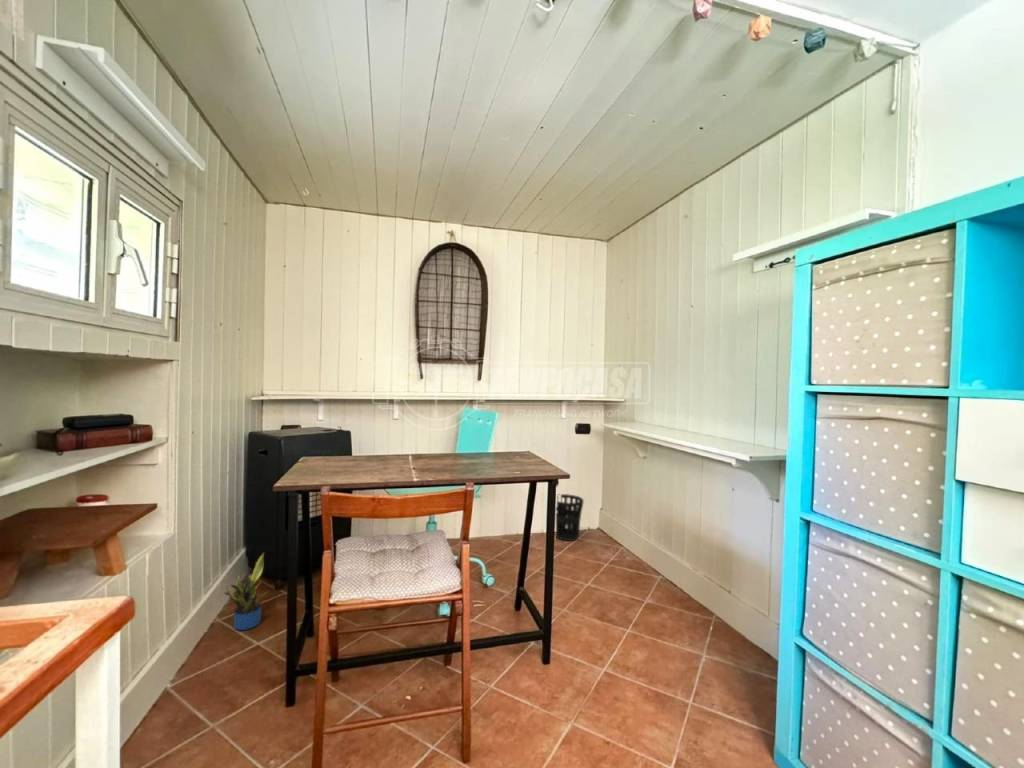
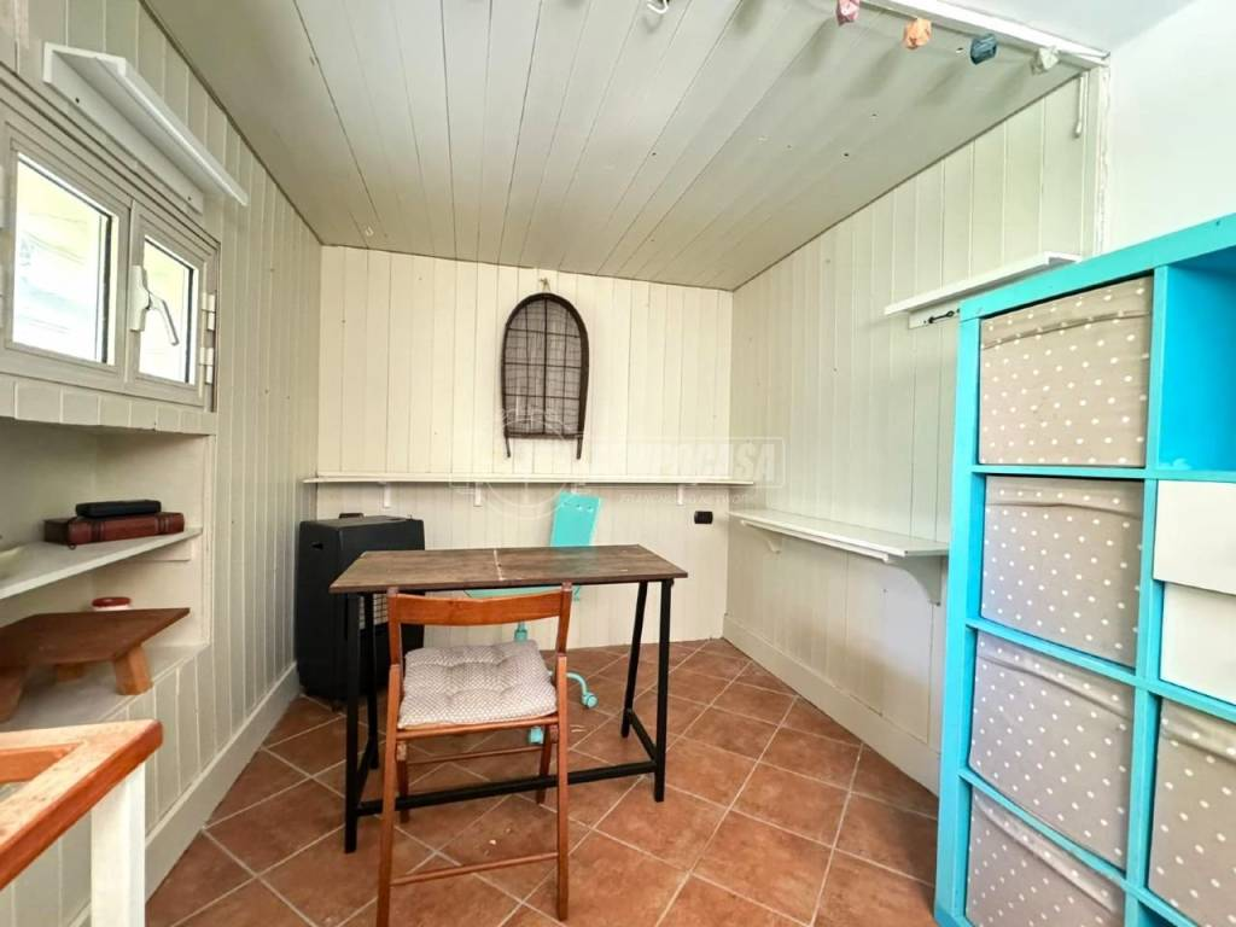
- wastebasket (566, 517)
- potted plant (248, 590)
